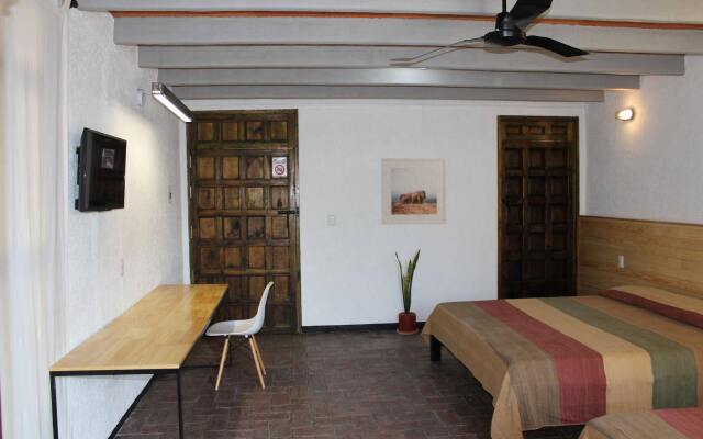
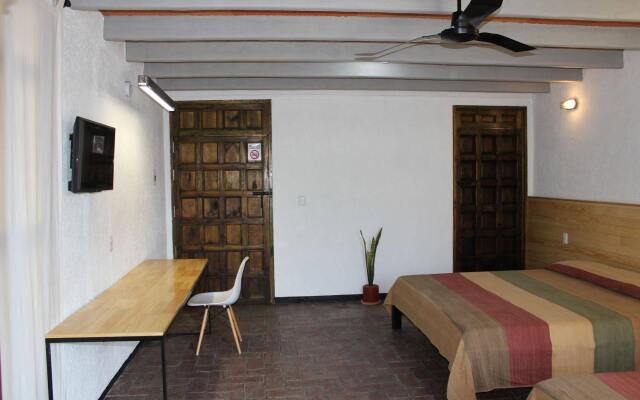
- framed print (414, 191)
